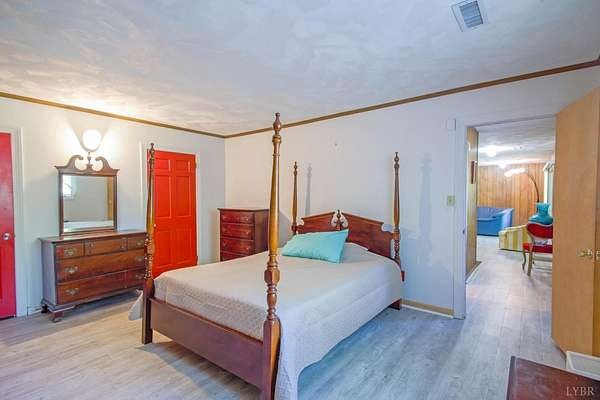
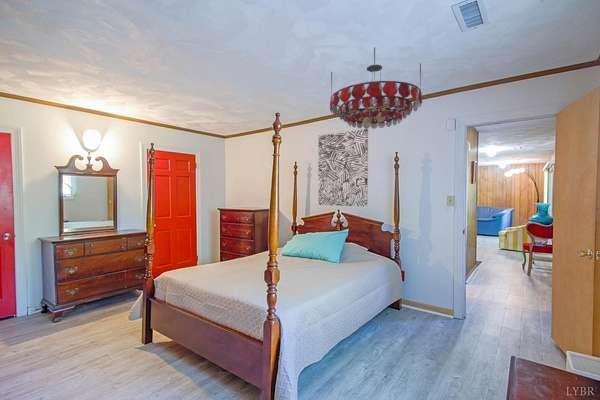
+ chandelier (374, 96)
+ wall art (341, 169)
